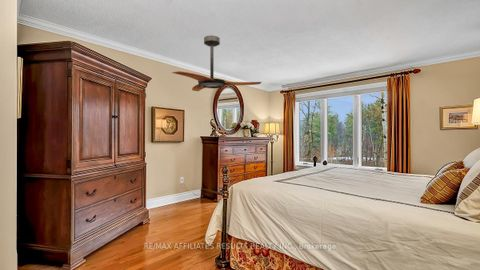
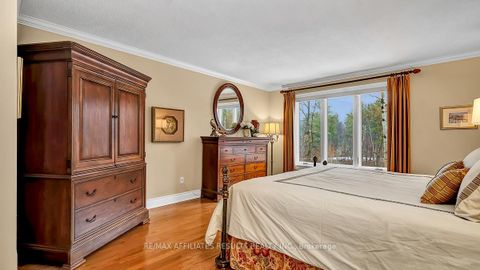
- ceiling fan (213, 63)
